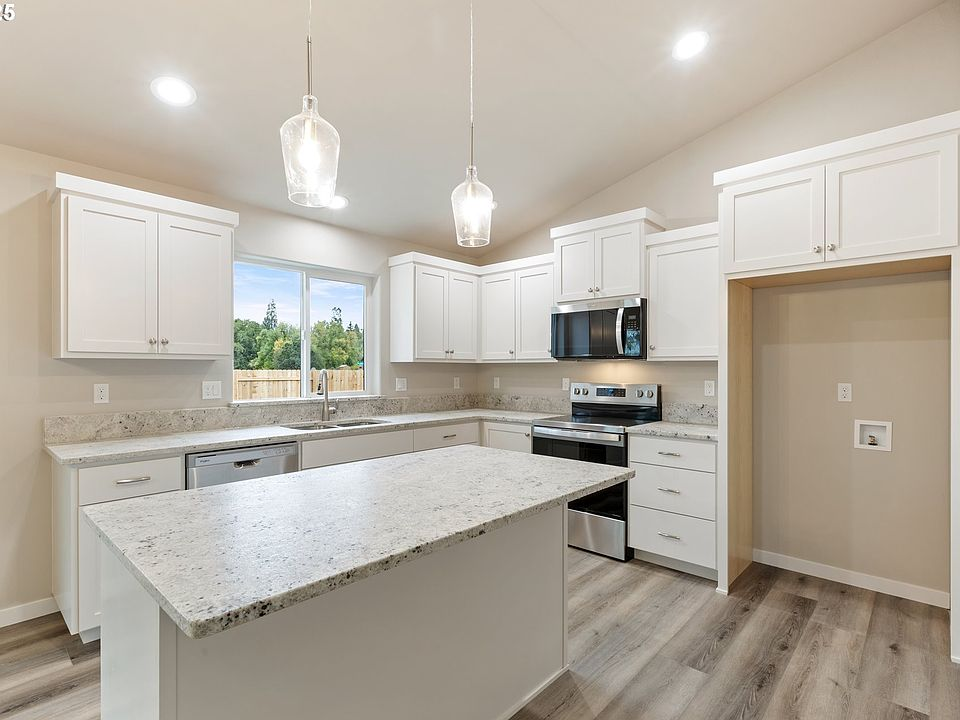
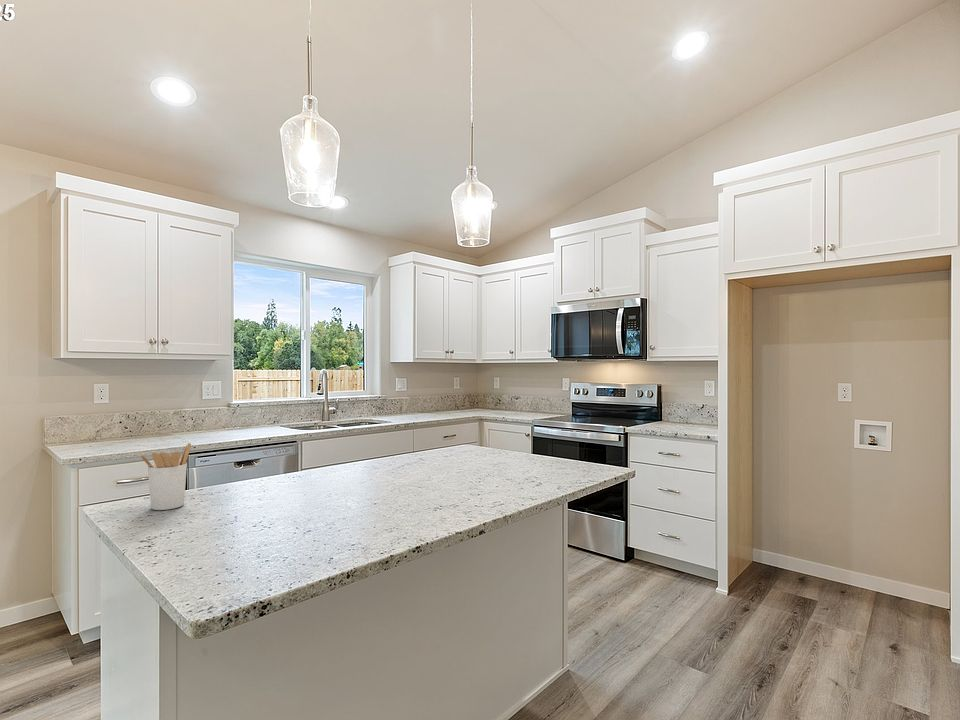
+ utensil holder (167, 476)
